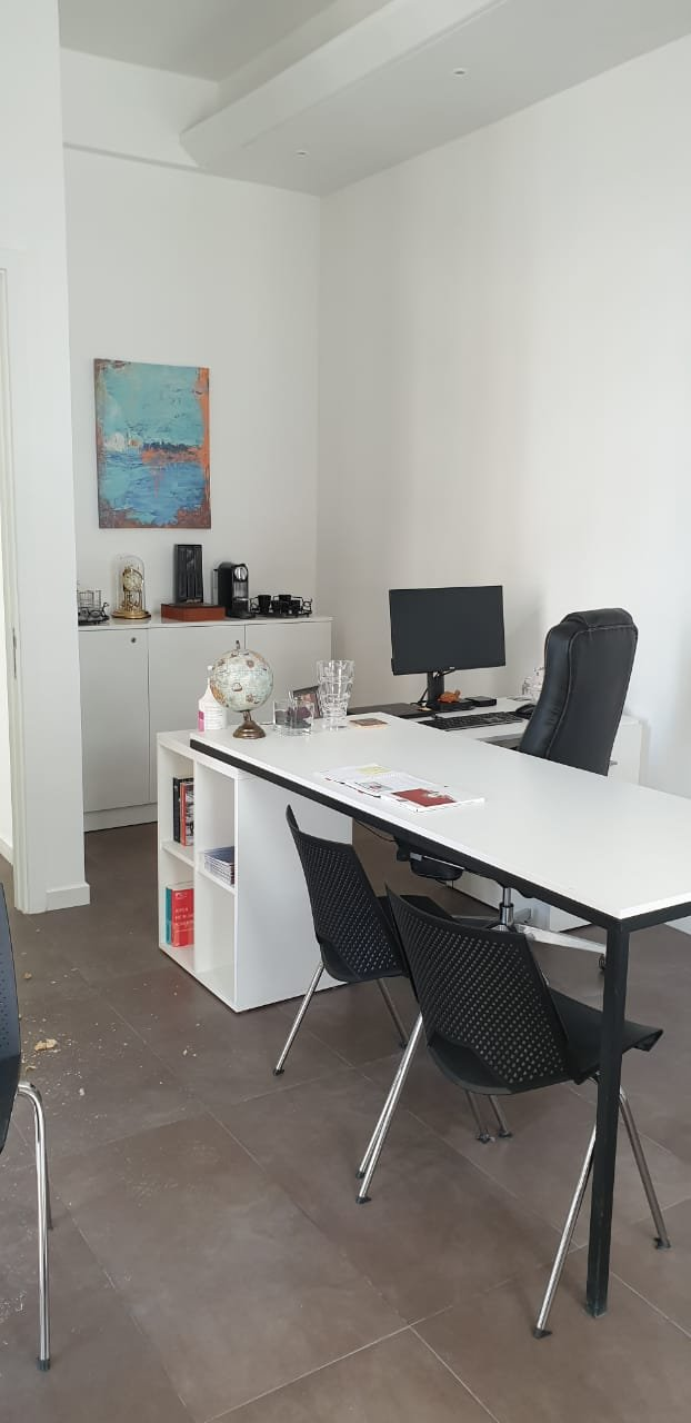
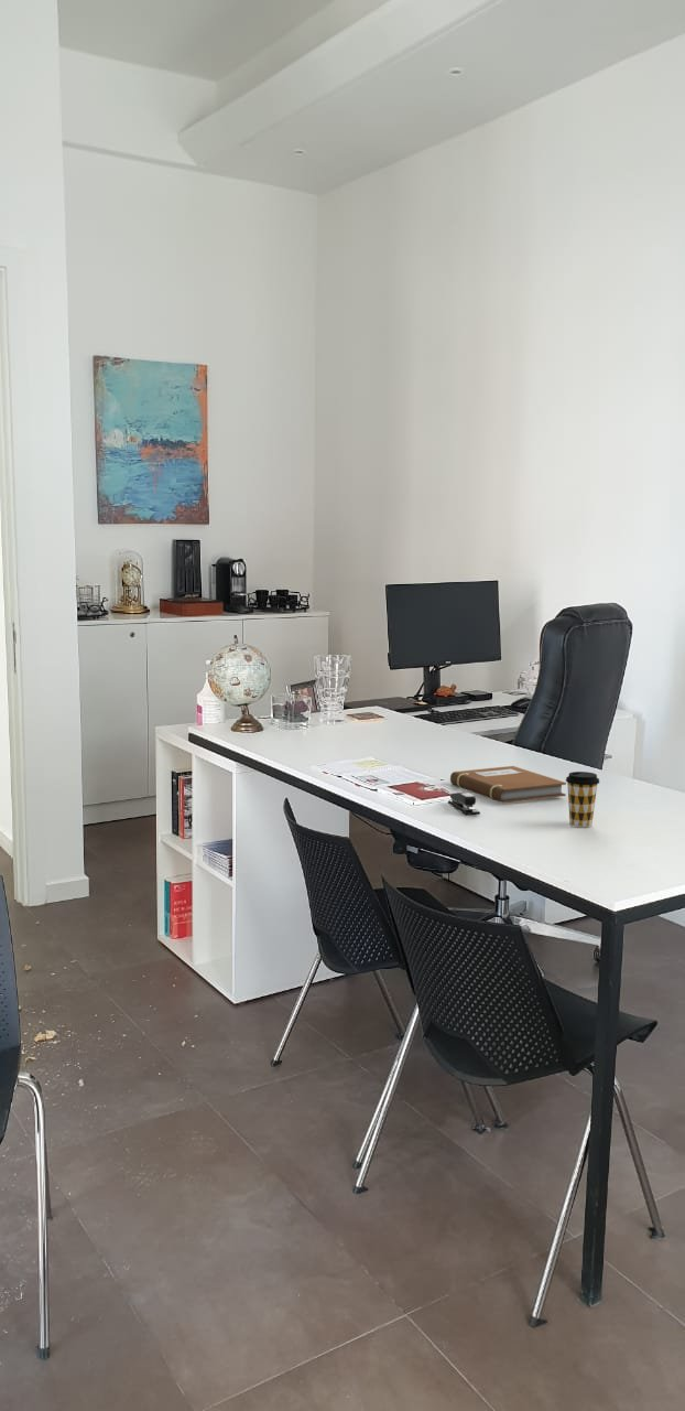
+ notebook (504, 783)
+ stapler (463, 800)
+ coffee cup (581, 799)
